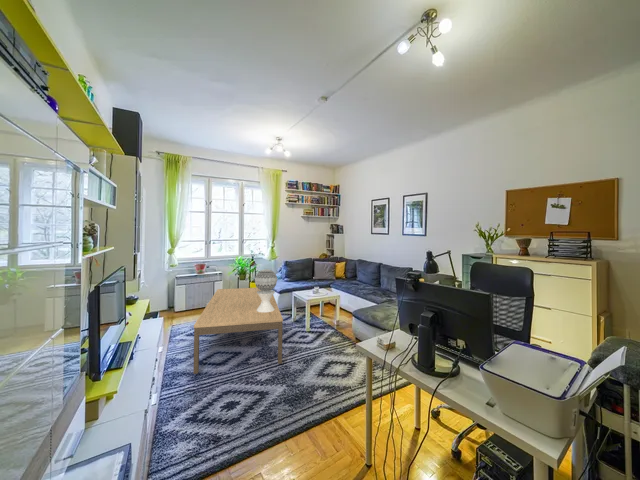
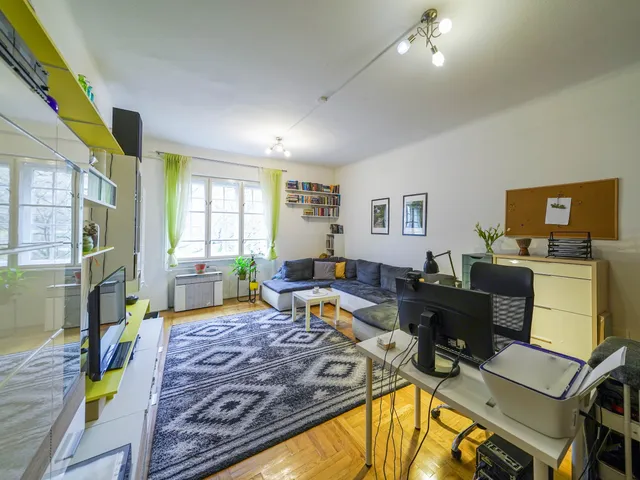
- decorative sphere (265, 289)
- coffee table (242, 318)
